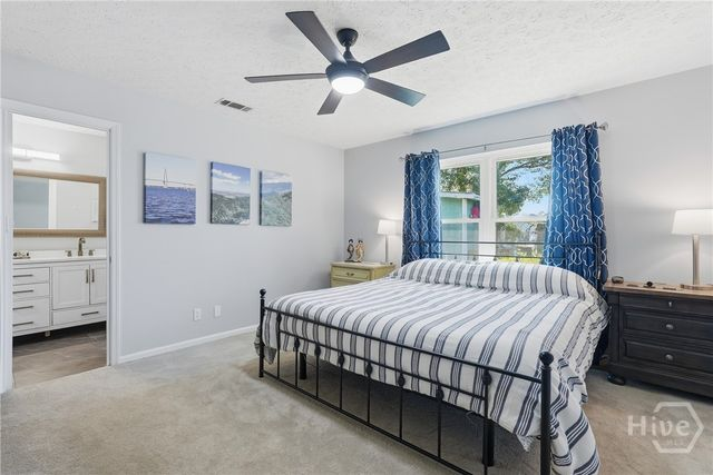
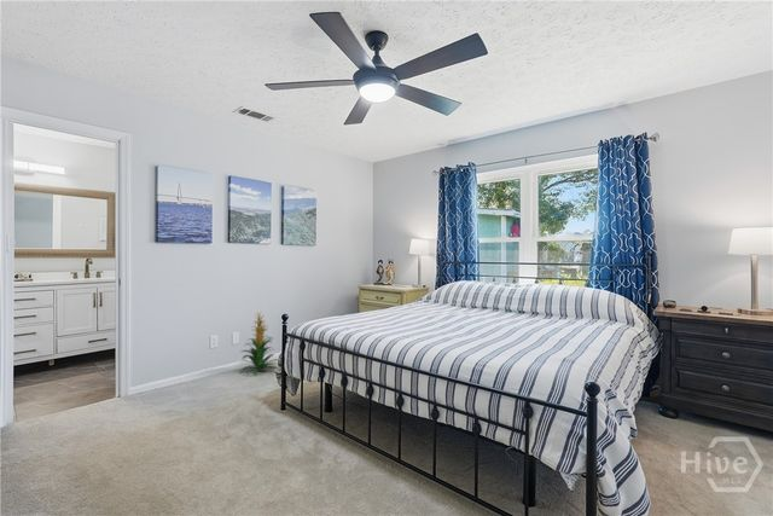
+ indoor plant (260, 340)
